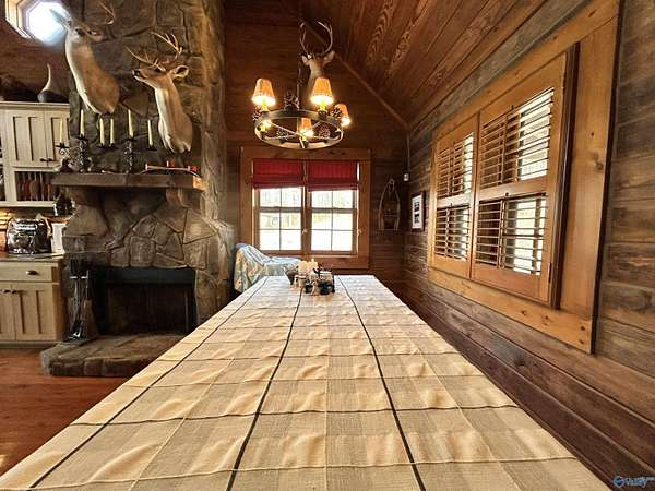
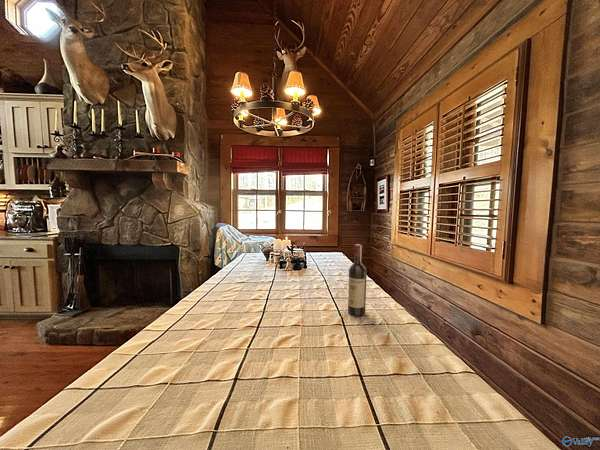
+ wine bottle (357, 278)
